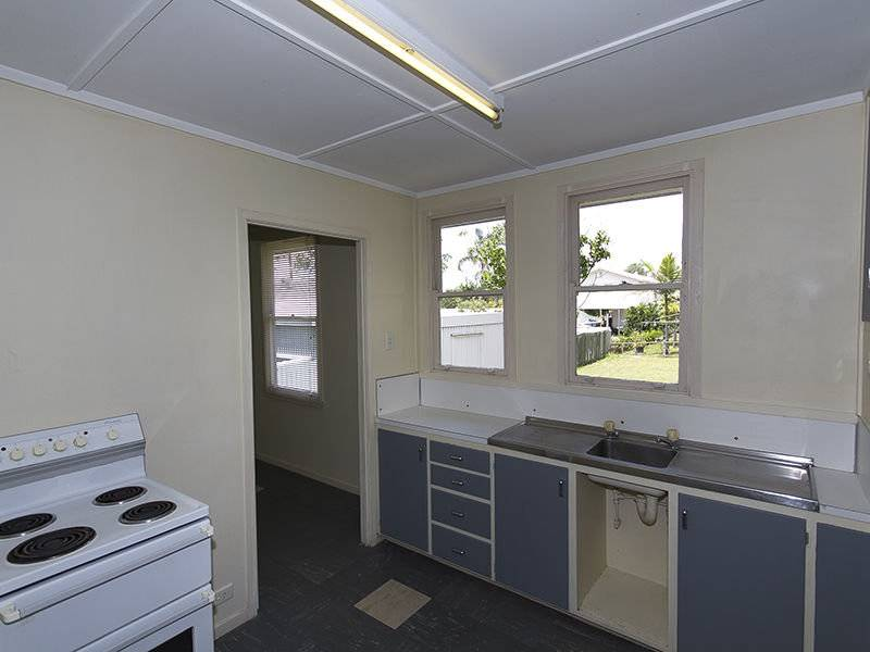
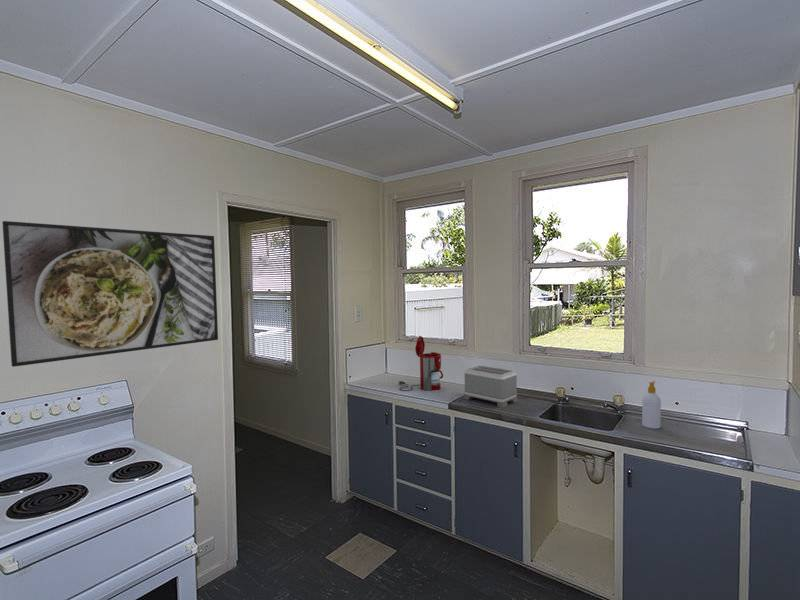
+ toaster (488, 384)
+ coffee maker (420, 361)
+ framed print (128, 290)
+ soap bottle (651, 404)
